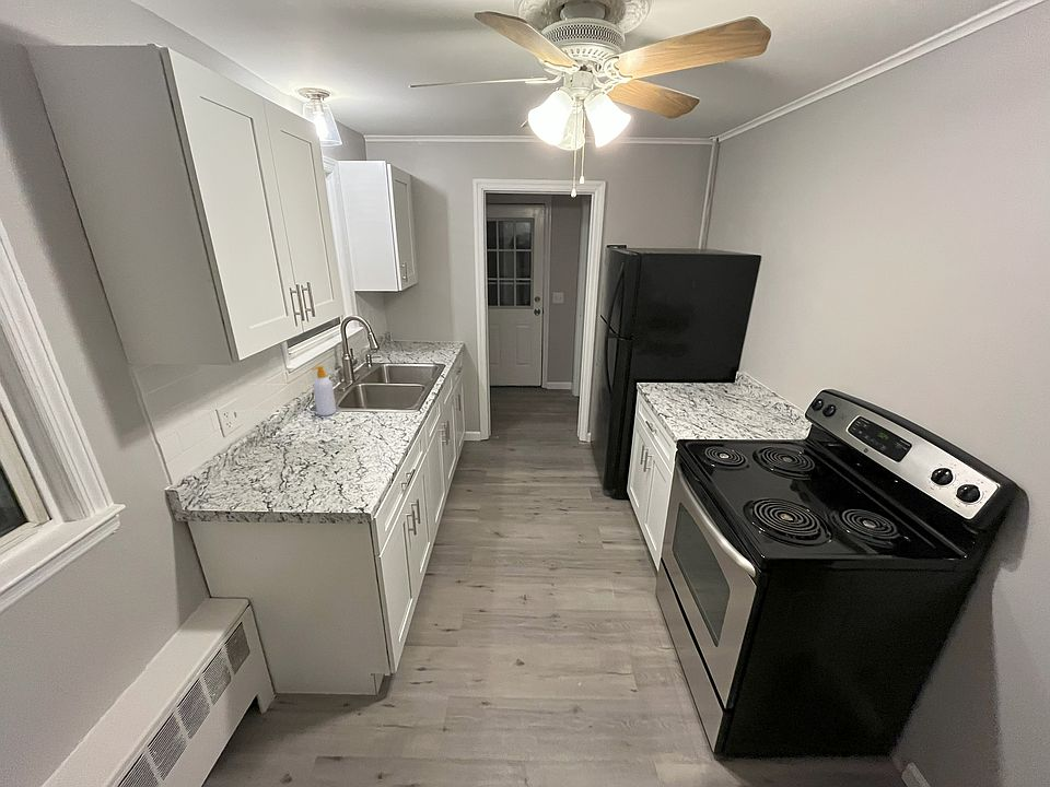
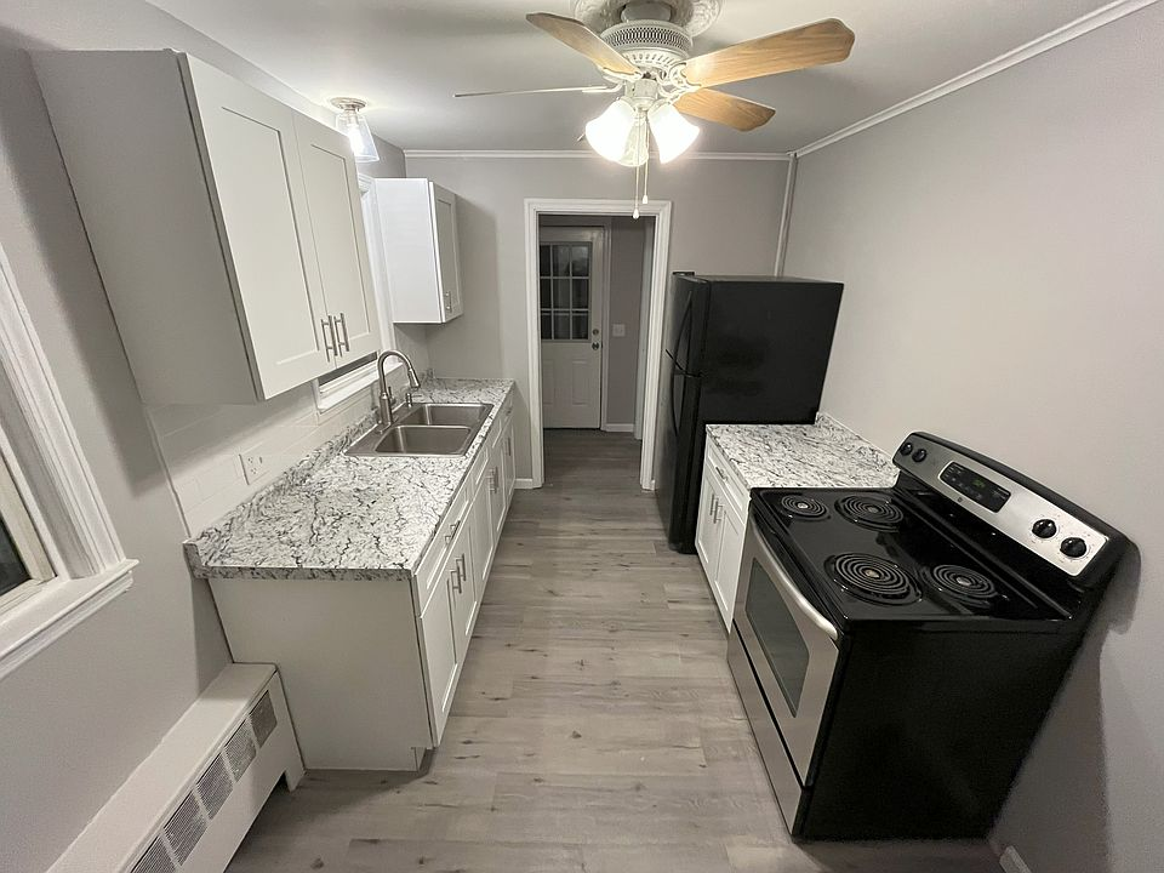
- soap bottle (323, 389)
